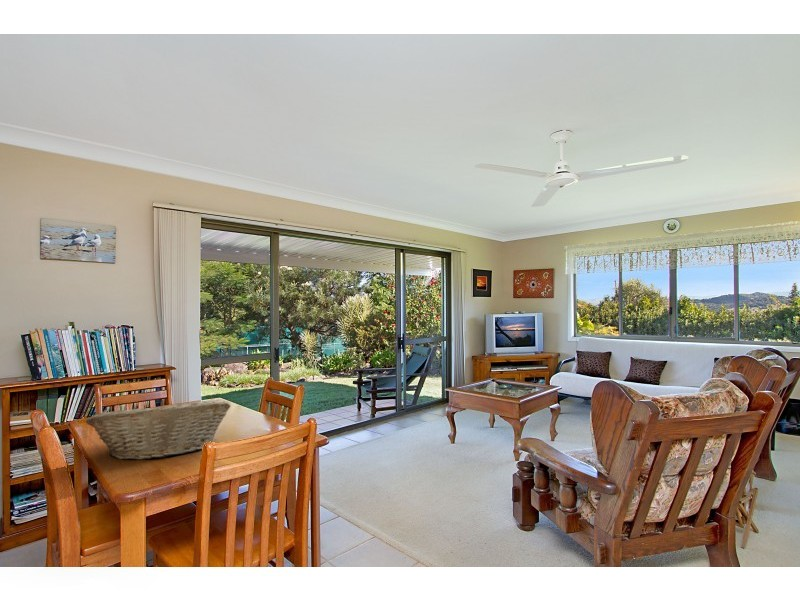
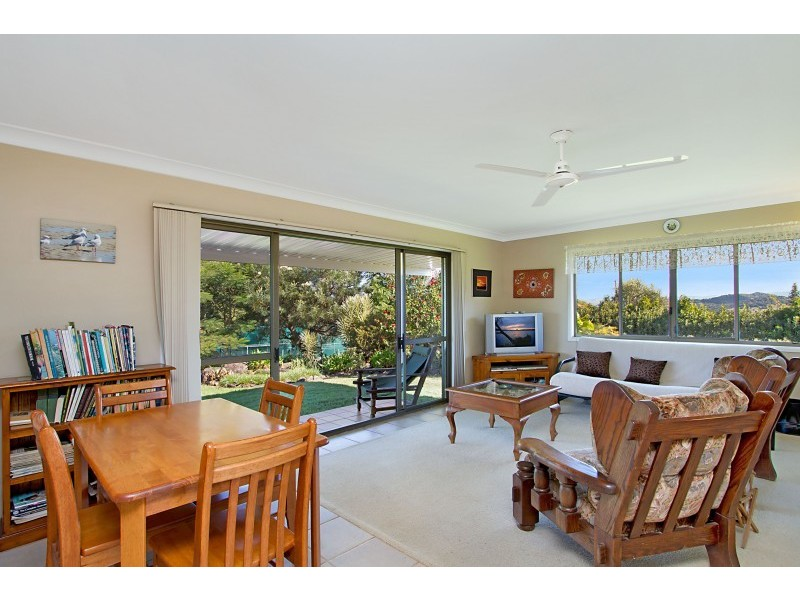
- fruit basket (163, 422)
